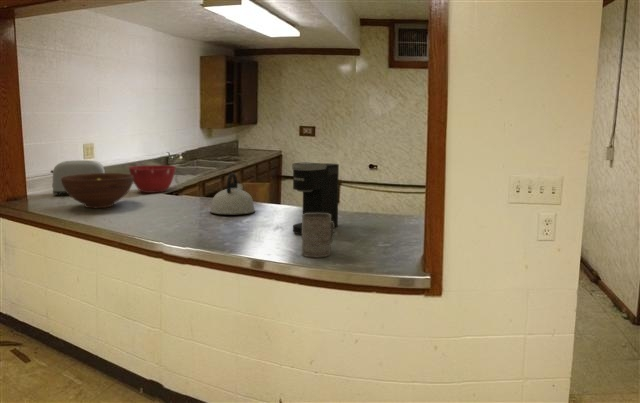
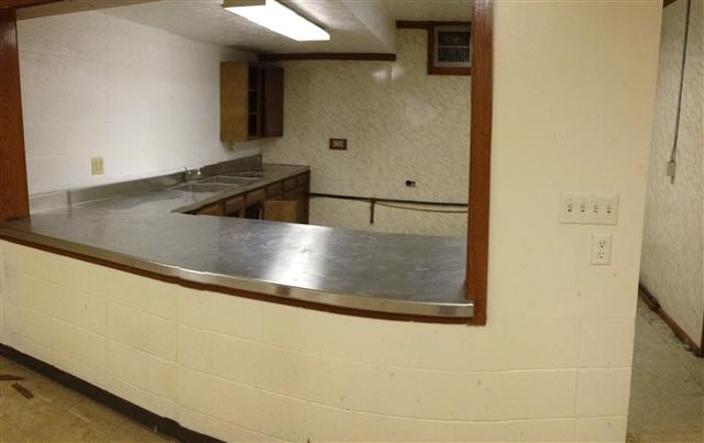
- toaster (78, 173)
- coffee maker (315, 196)
- kettle (233, 191)
- mixing bowl (153, 179)
- mug (319, 233)
- fruit bowl (98, 191)
